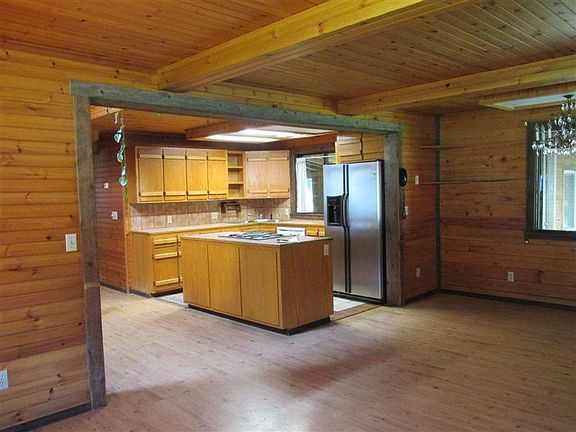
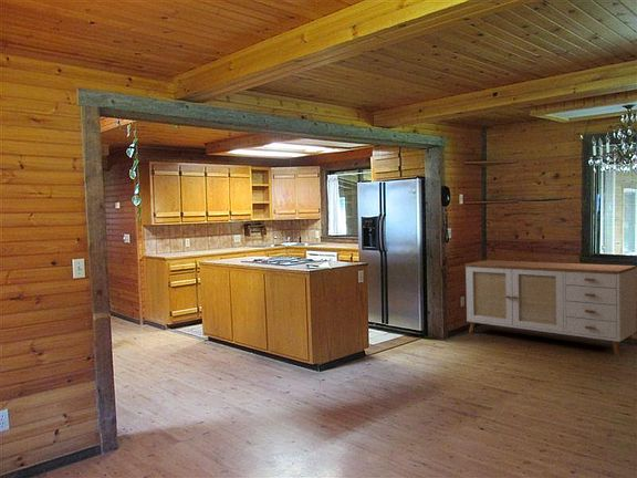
+ sideboard (544, 301)
